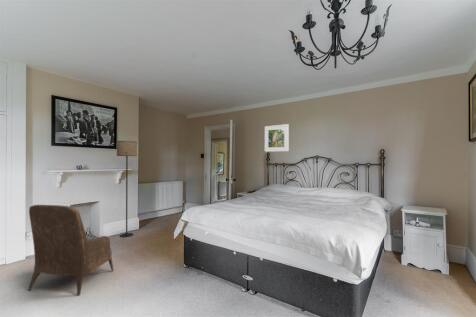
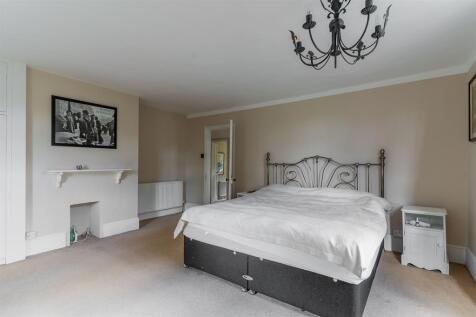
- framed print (276, 138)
- armchair (74, 240)
- floor lamp (126, 188)
